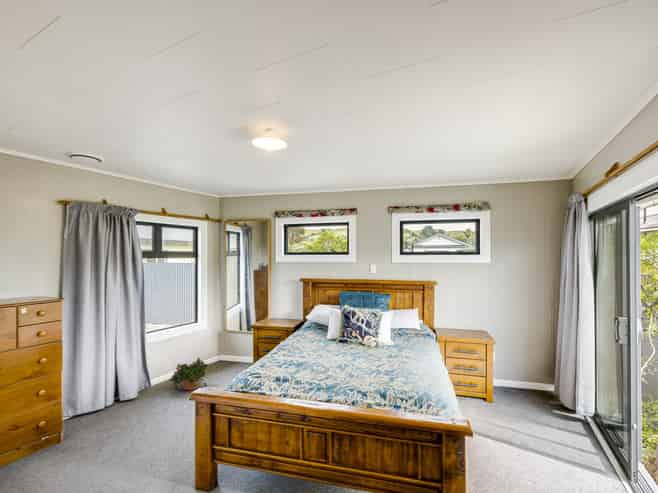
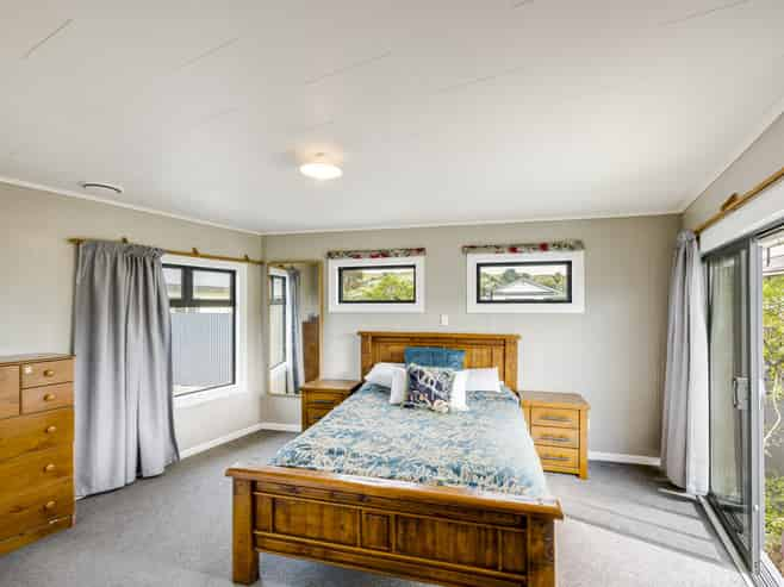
- potted plant (189, 375)
